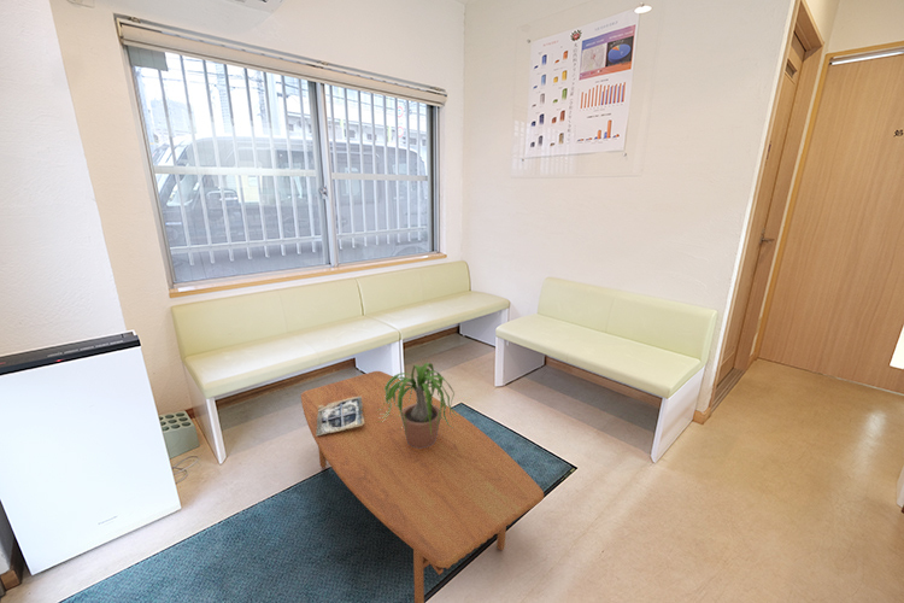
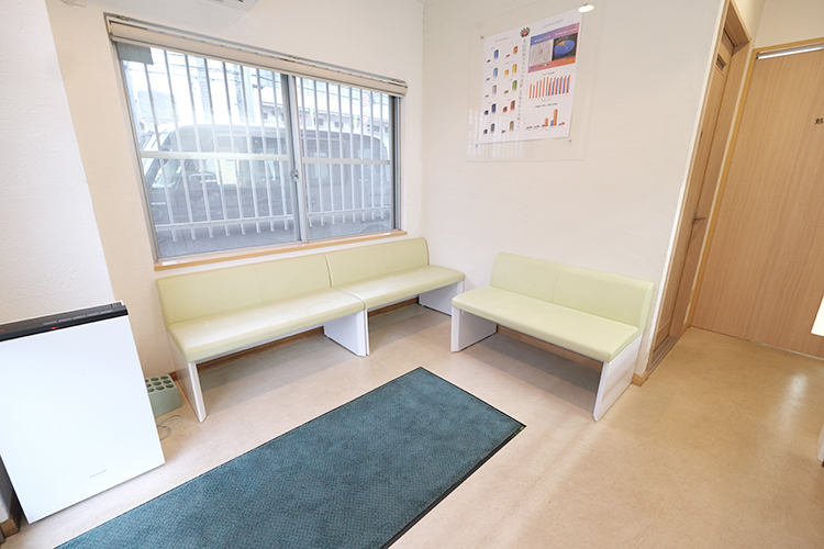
- coffee table (399, 468)
- potted plant (421, 409)
- magazine (340, 416)
